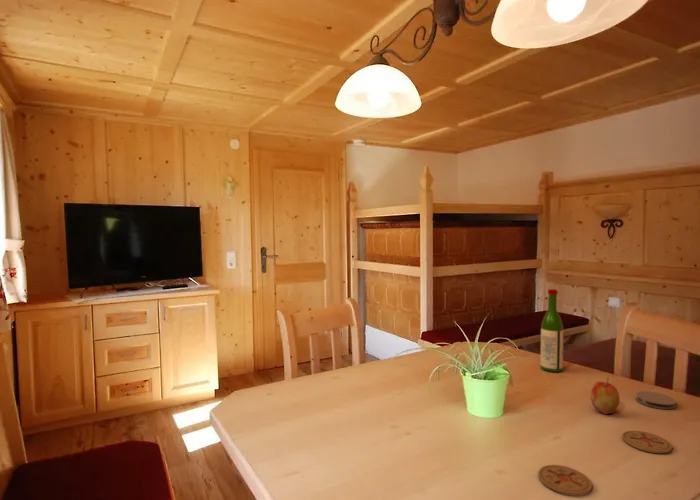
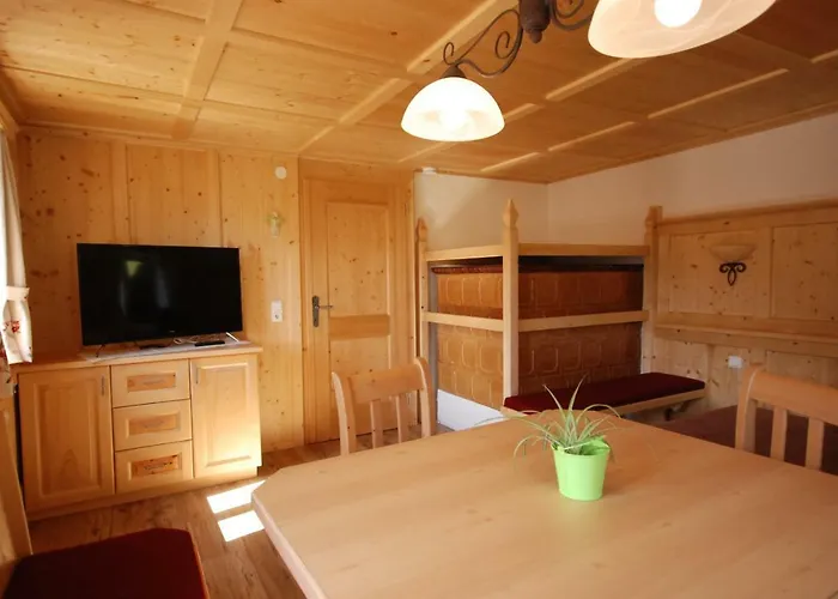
- coaster (655, 399)
- apple (604, 395)
- coaster (564, 479)
- coaster (646, 441)
- wine bottle (552, 329)
